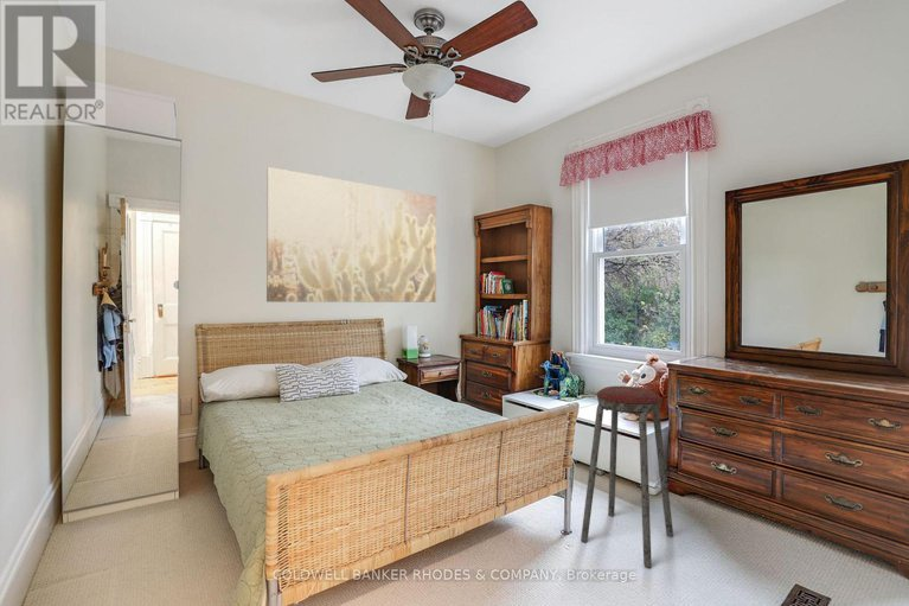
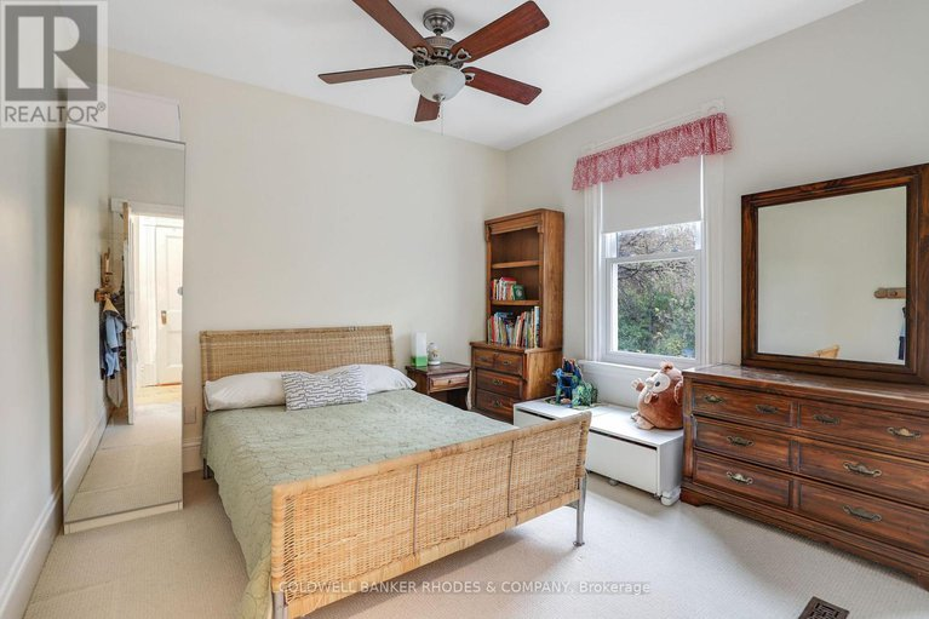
- wall art (361, 242)
- music stool (615, 464)
